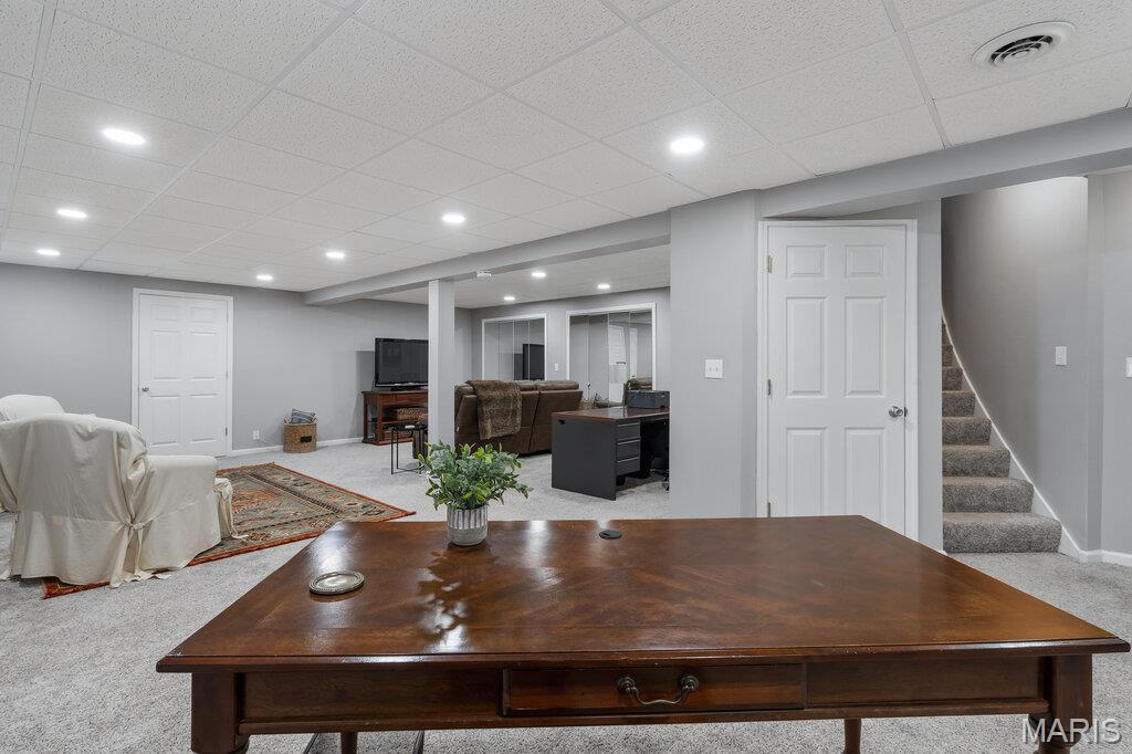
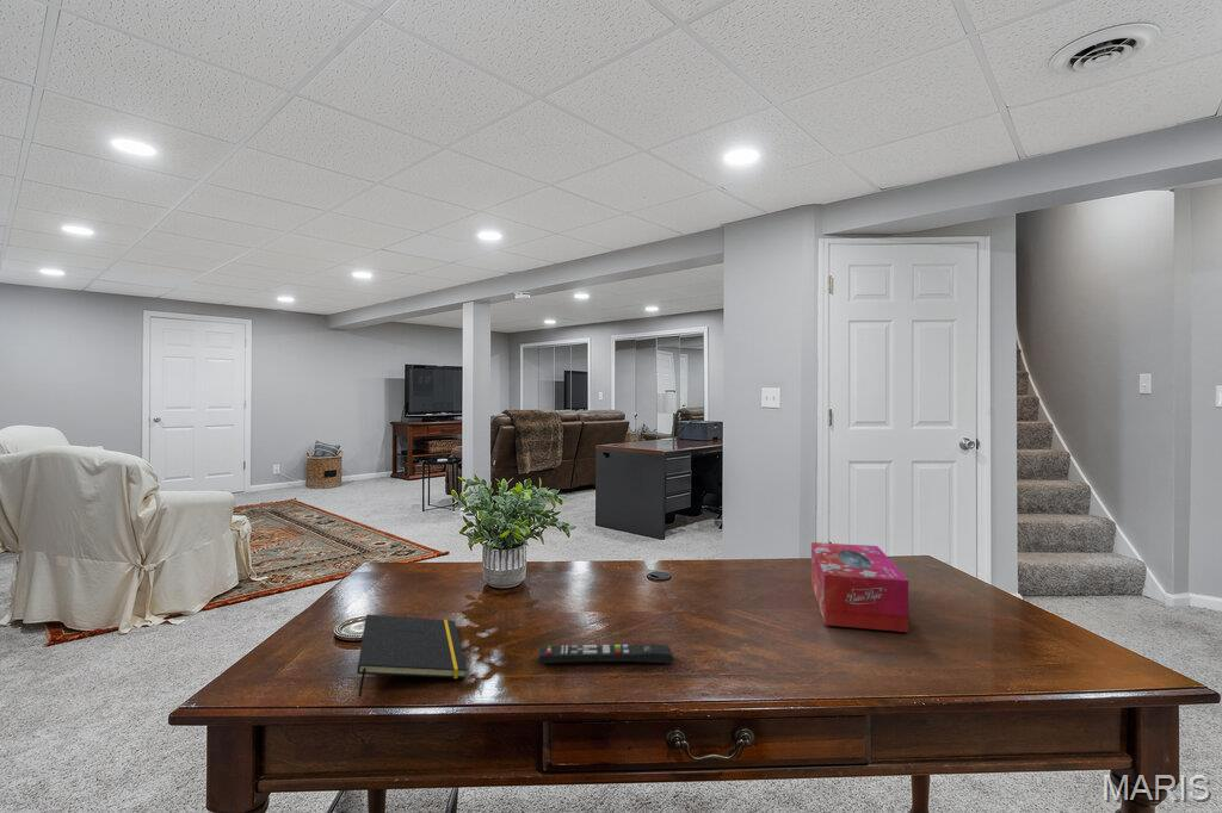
+ remote control (605, 653)
+ tissue box (853, 581)
+ notepad (412, 644)
